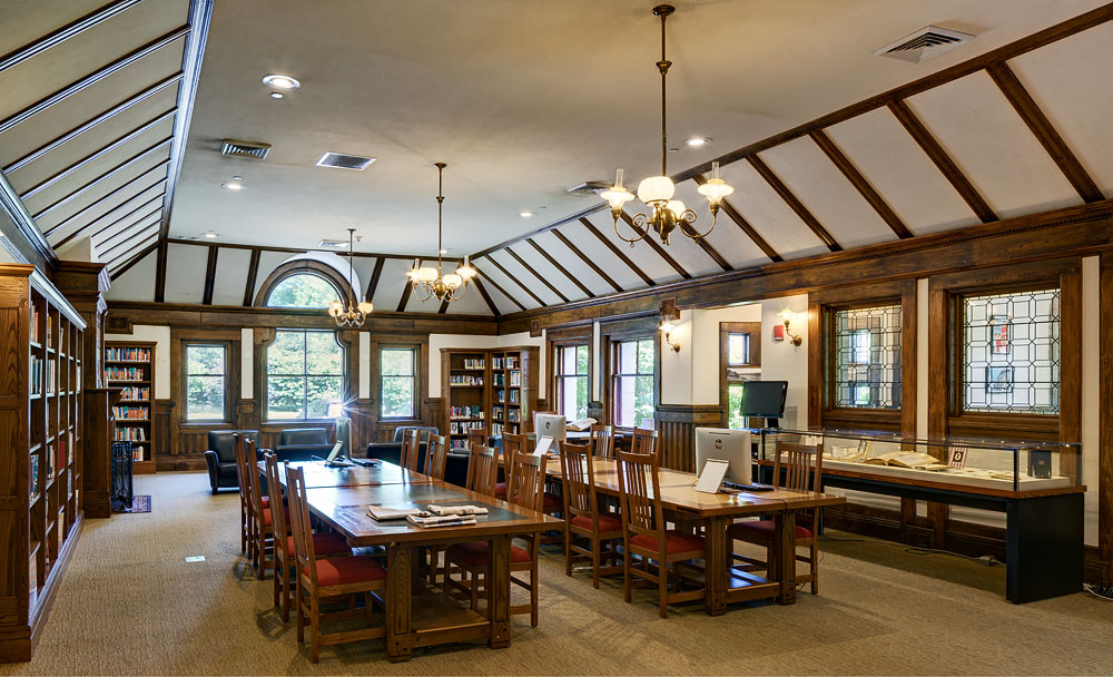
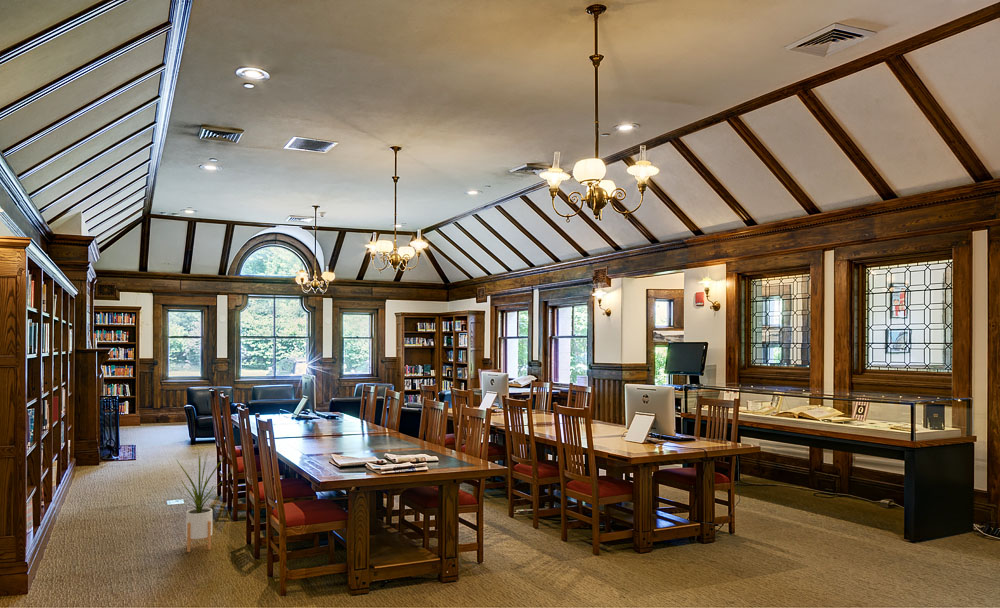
+ house plant (197, 499)
